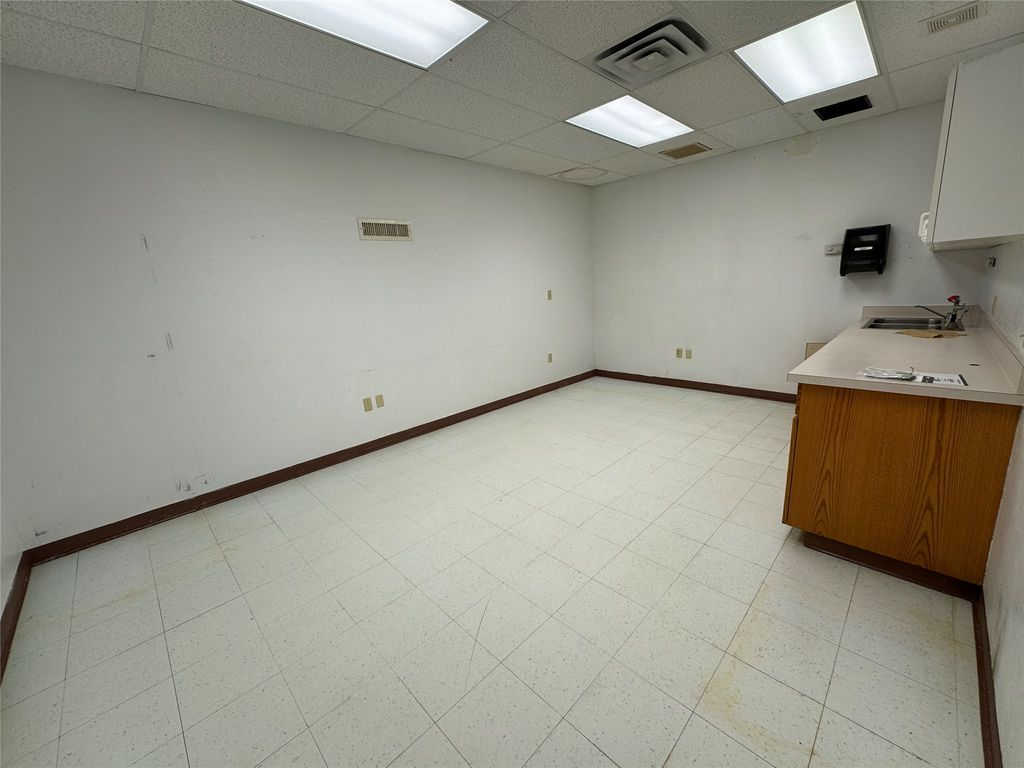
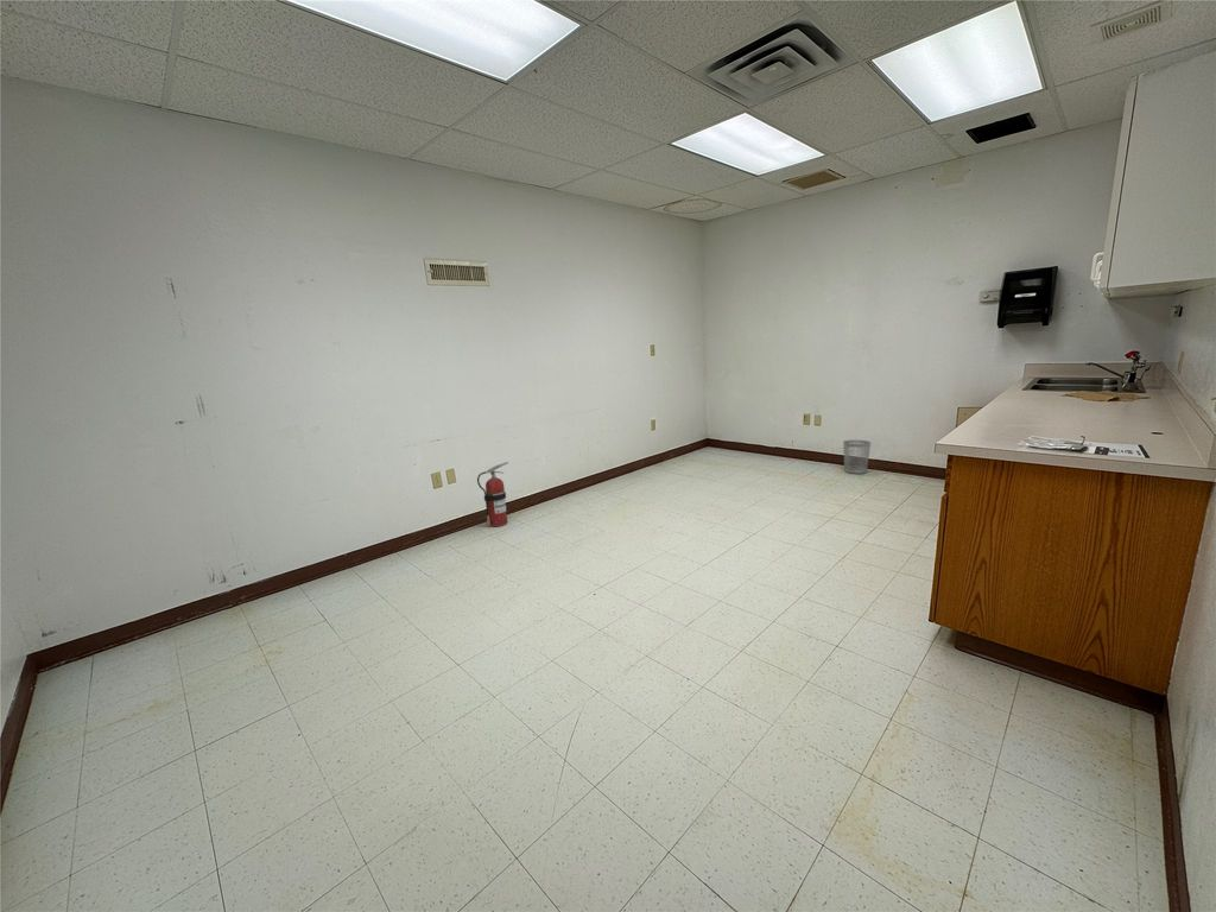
+ wastebasket (856, 456)
+ fire extinguisher (495, 494)
